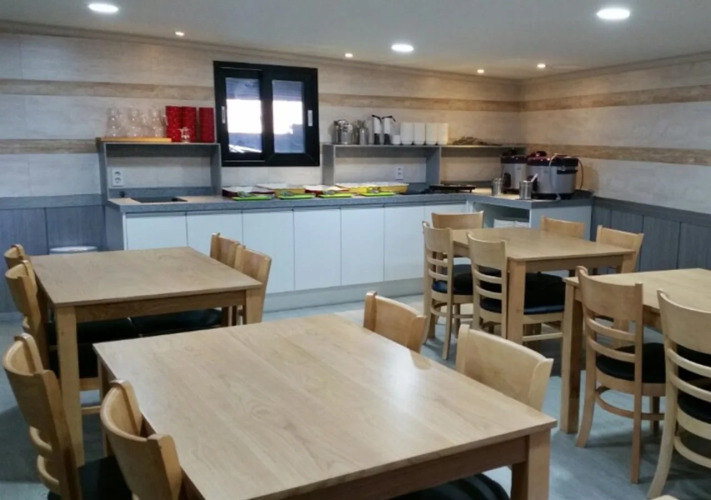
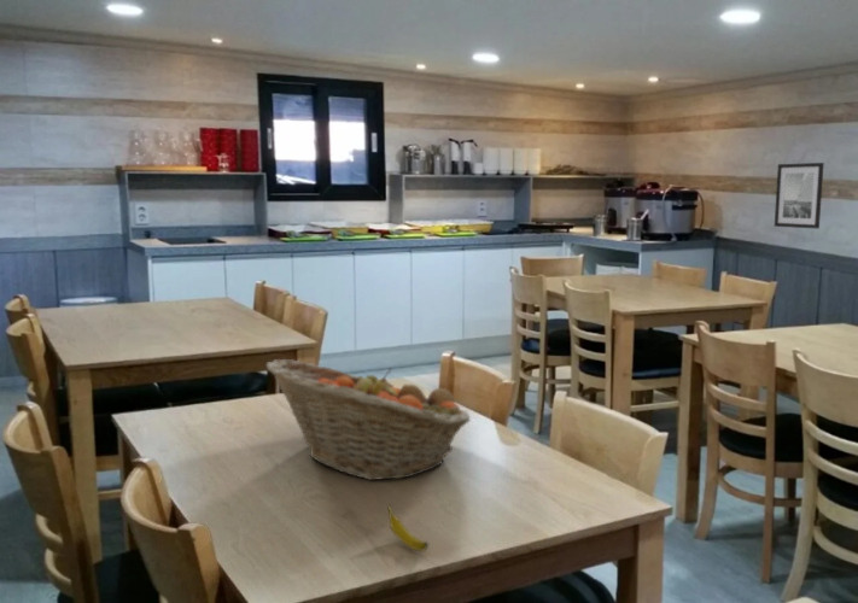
+ wall art (798, 195)
+ banana (407, 531)
+ fruit basket (366, 406)
